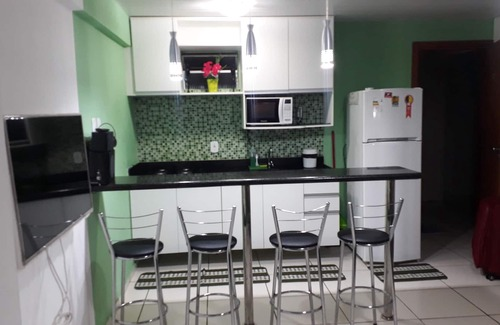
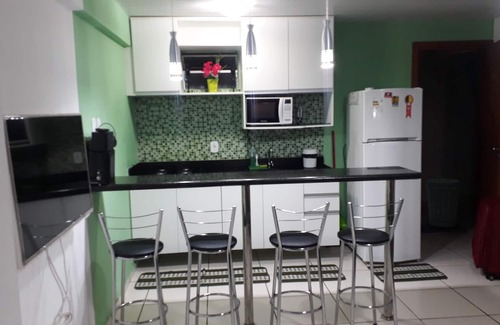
+ trash can (442, 201)
